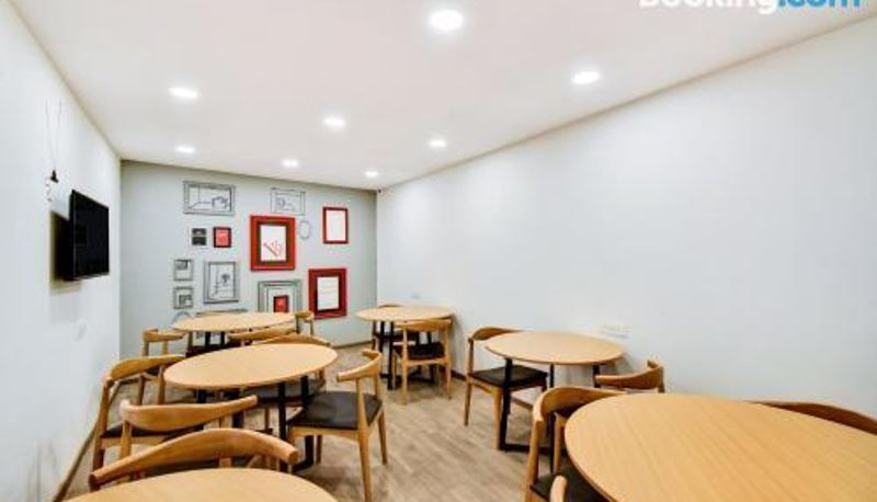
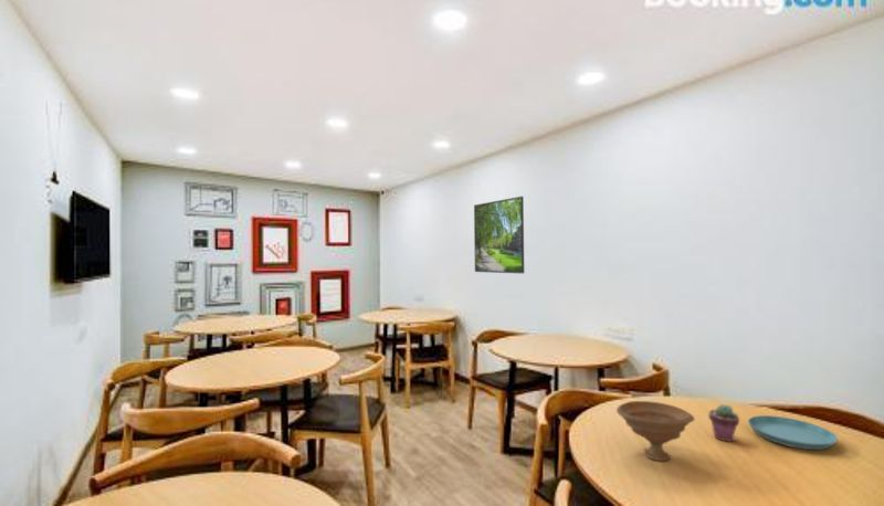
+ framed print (497, 236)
+ saucer (790, 432)
+ potted succulent (724, 421)
+ bowl (654, 431)
